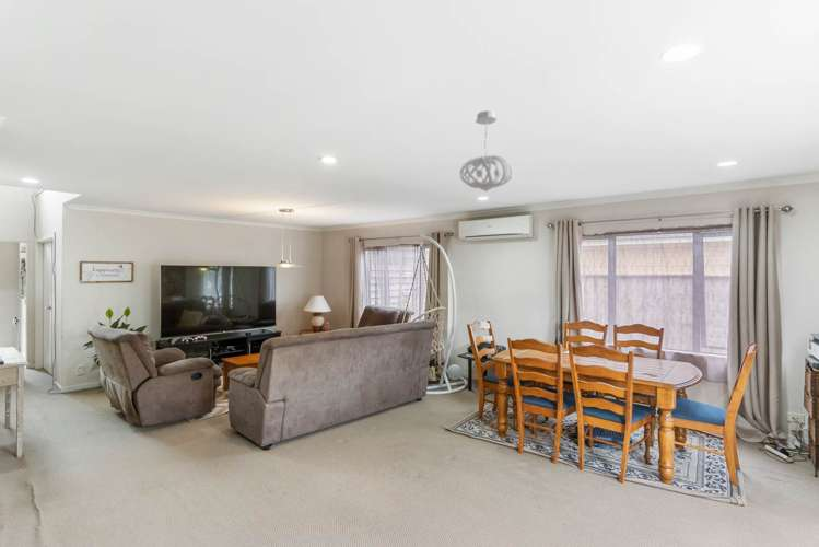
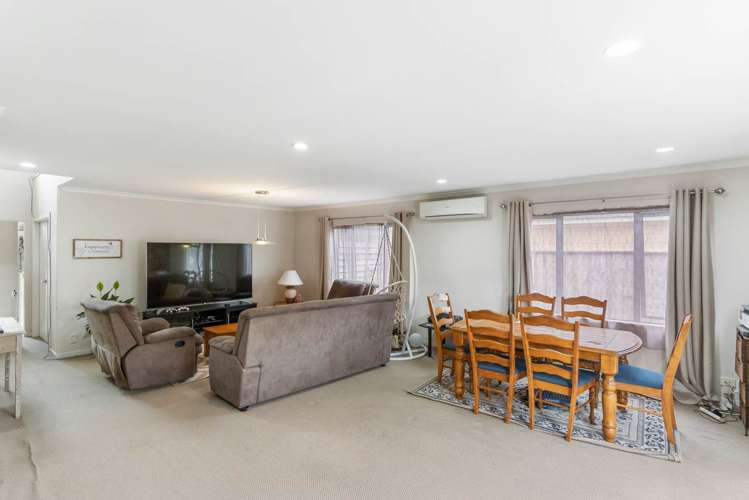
- pendant light (485, 152)
